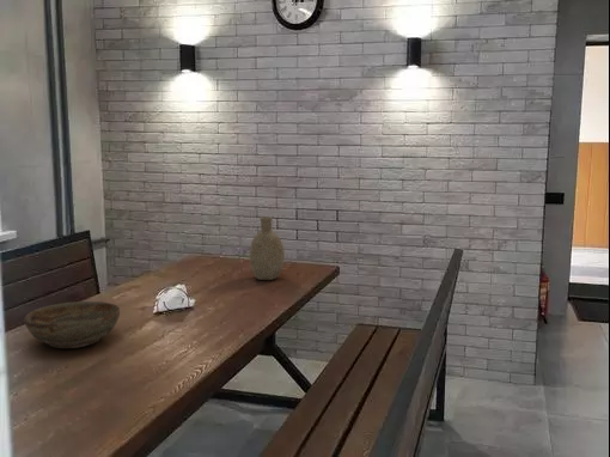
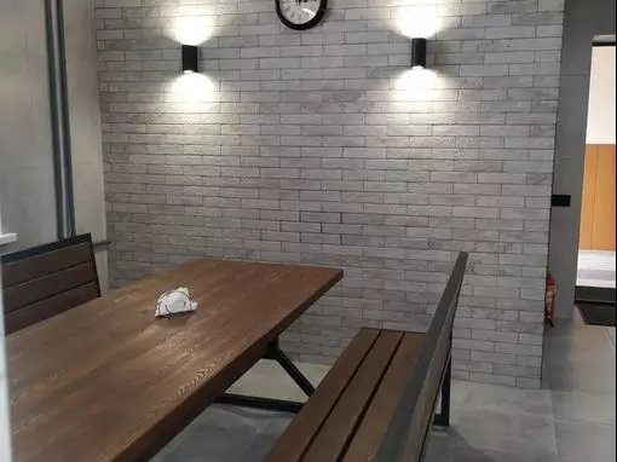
- decorative vase (266, 248)
- bowl (73, 325)
